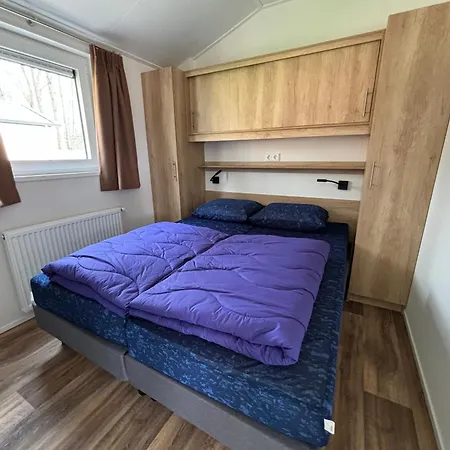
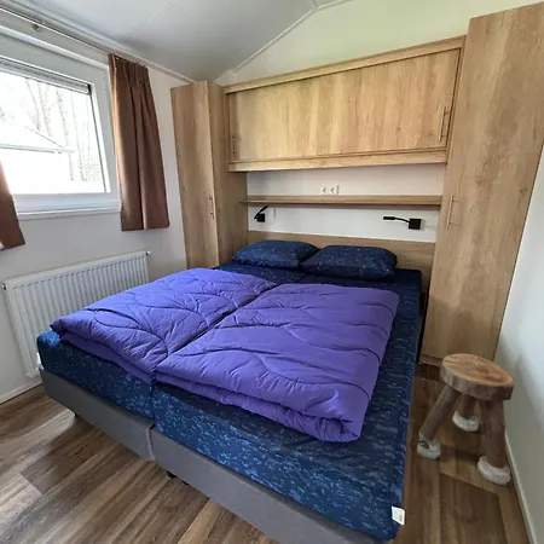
+ stool (467, 405)
